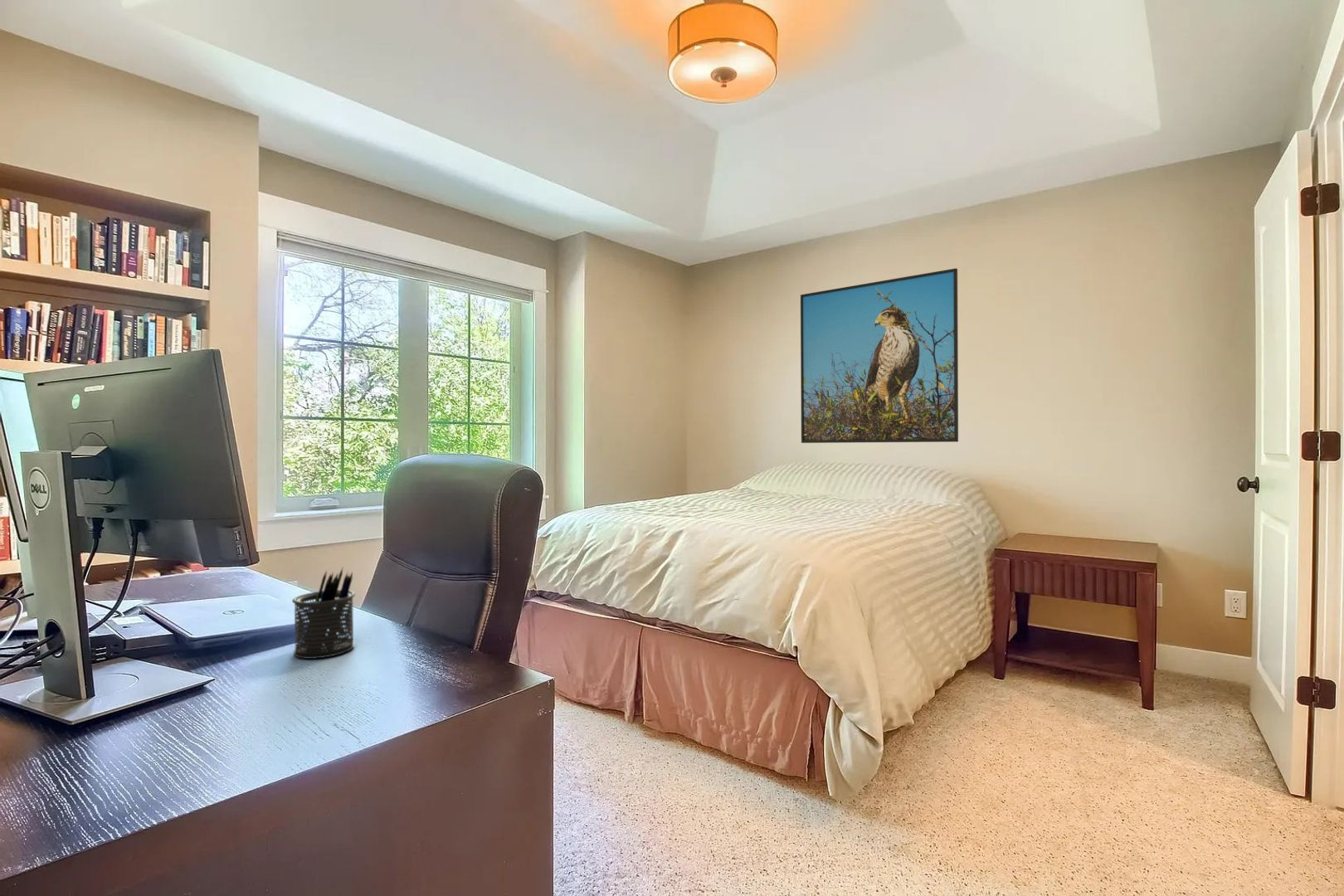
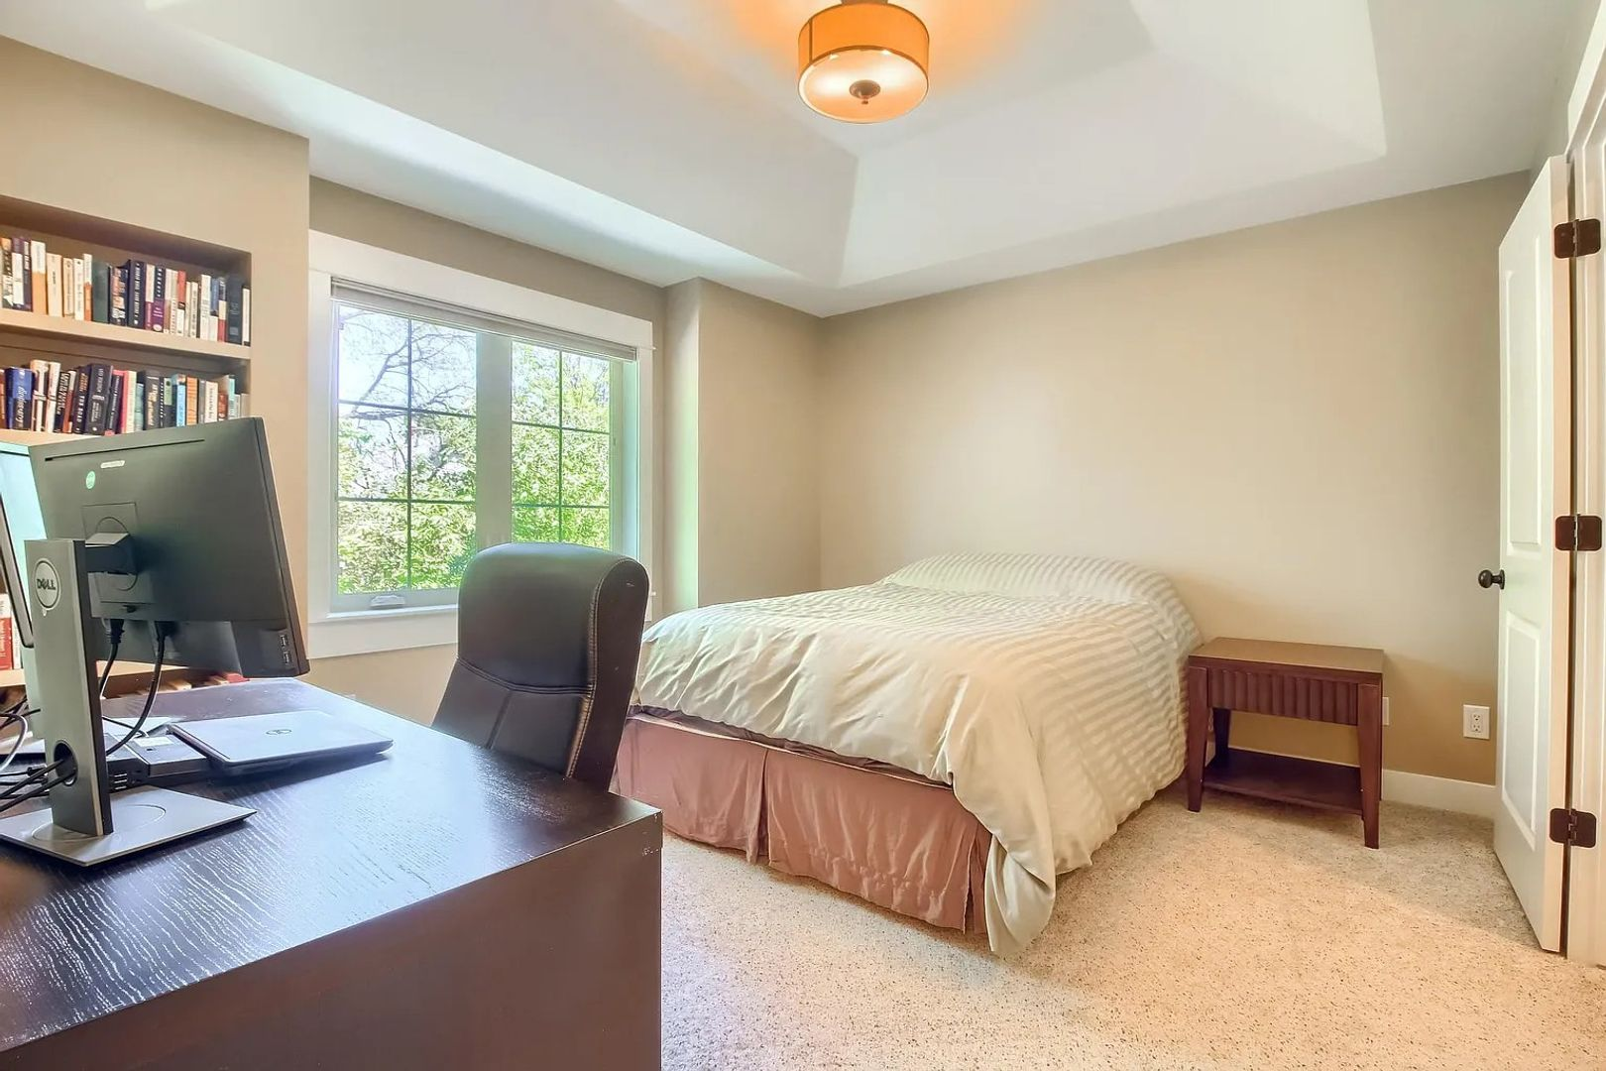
- pen holder (324, 609)
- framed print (873, 363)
